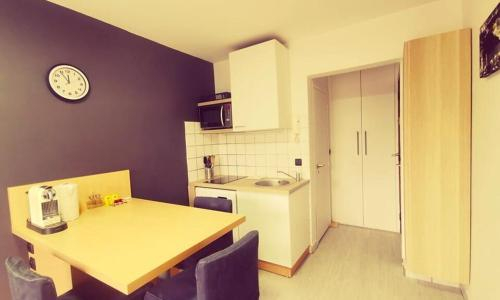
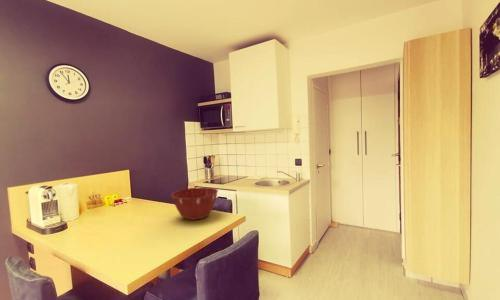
+ mixing bowl (195, 204)
